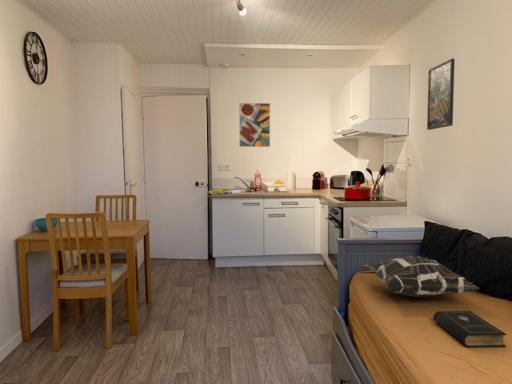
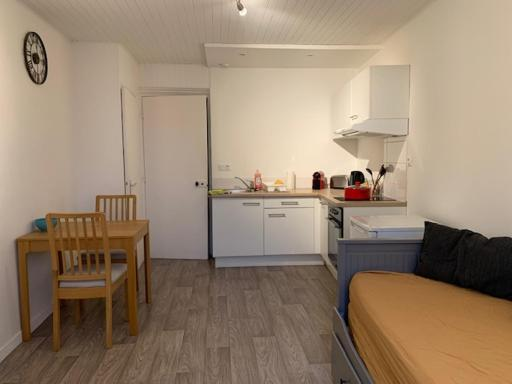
- decorative pillow (412, 275)
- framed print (254, 125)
- book (471, 327)
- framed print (440, 96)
